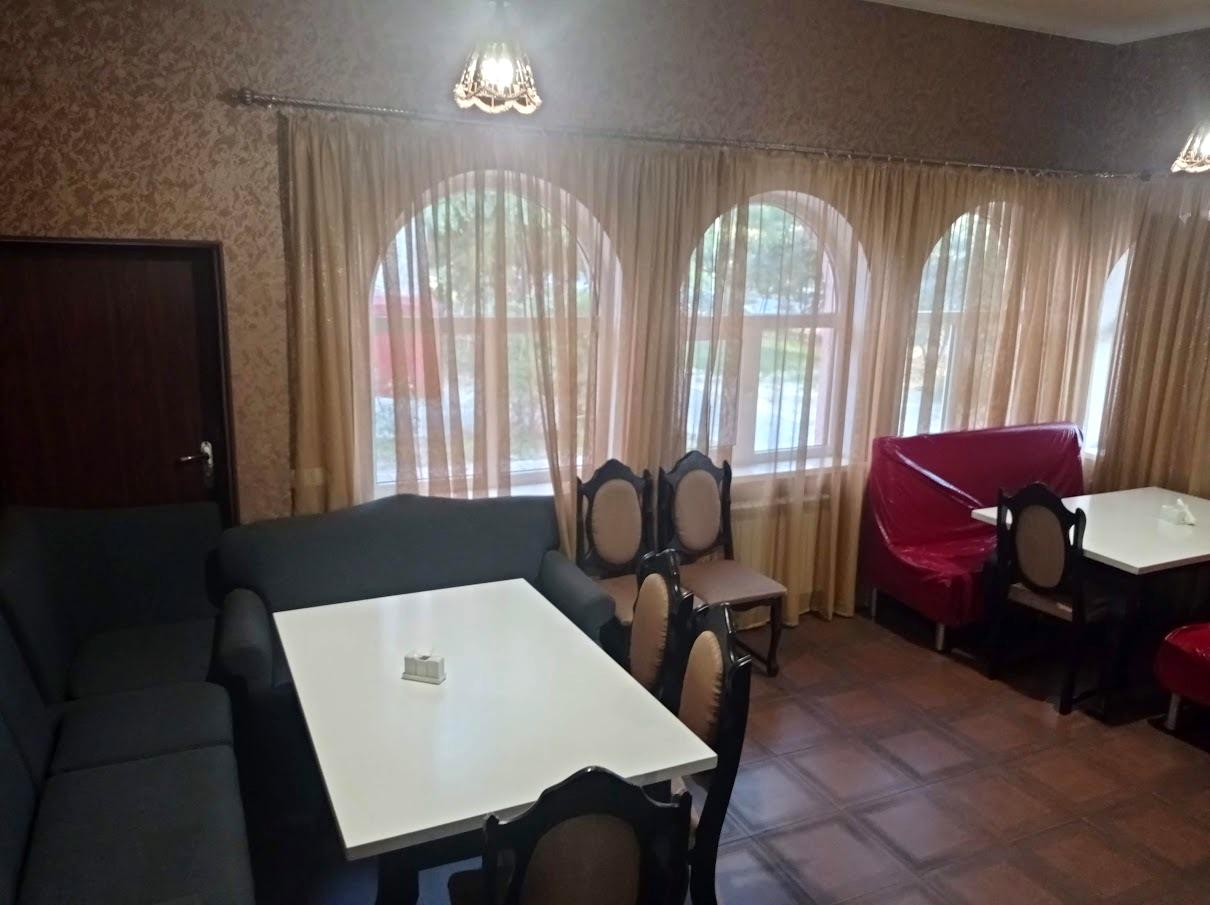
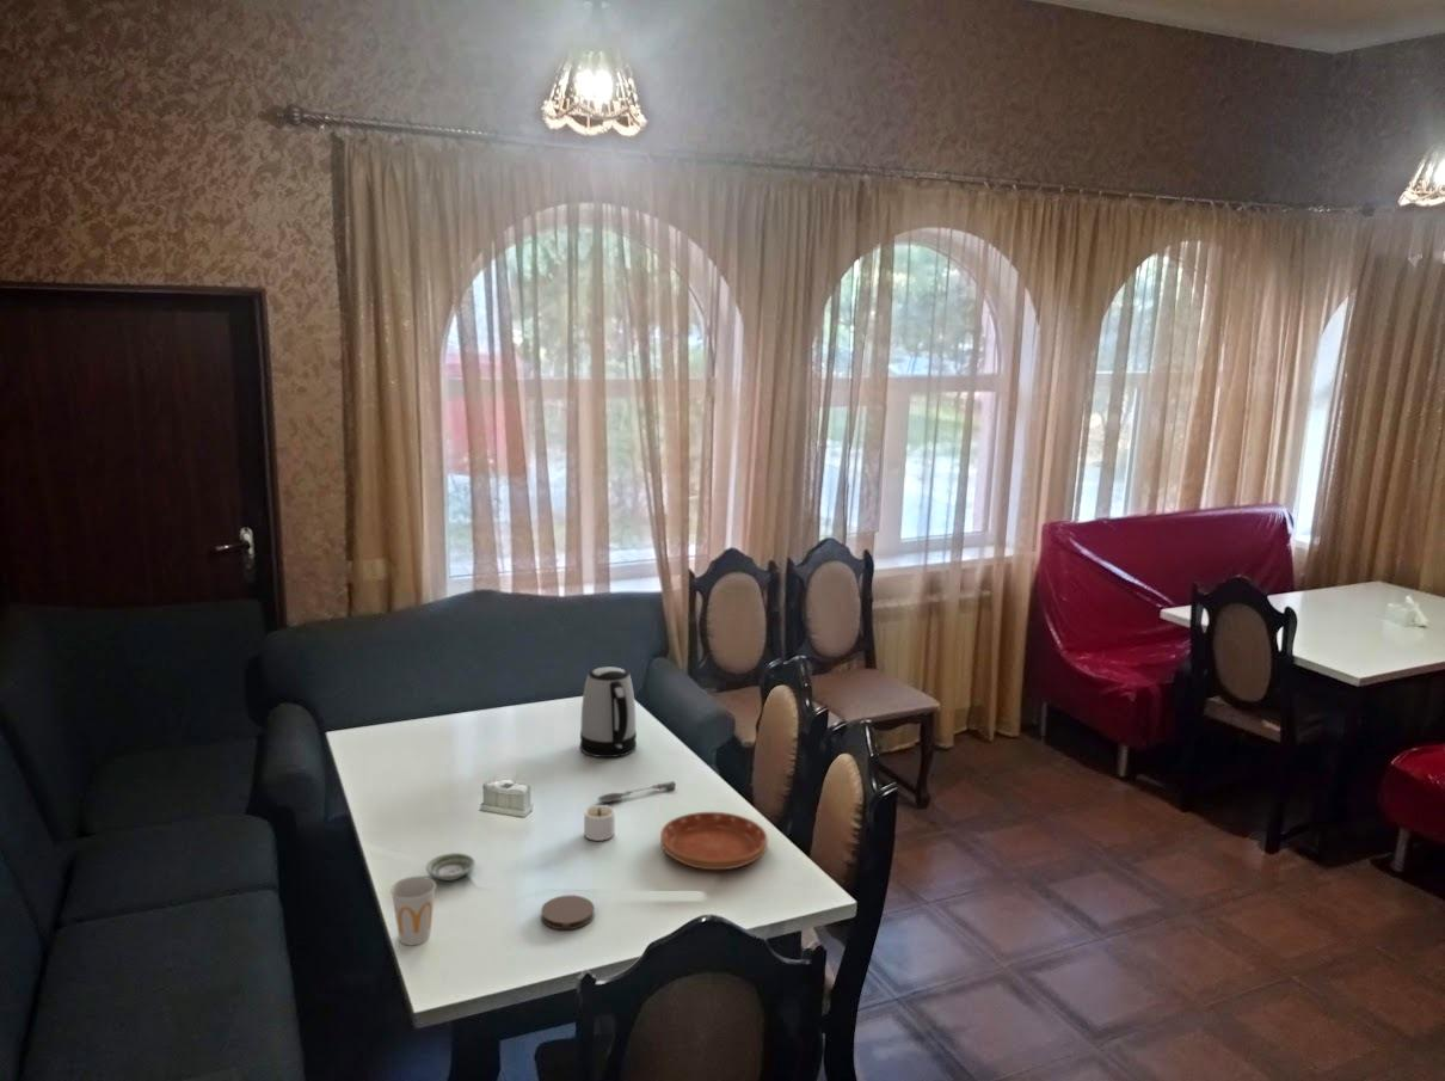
+ saucer (450, 868)
+ soupspoon (637, 791)
+ cup (413, 911)
+ kettle (610, 711)
+ candle (597, 817)
+ saucer (713, 842)
+ coaster (567, 911)
